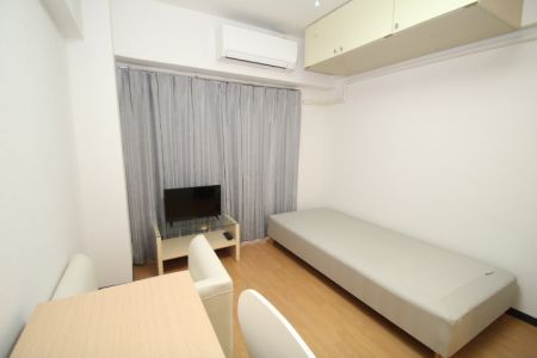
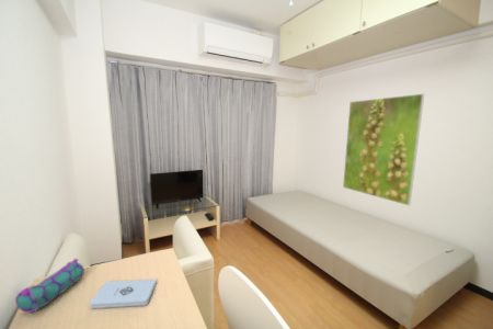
+ notepad (125, 292)
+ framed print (377, 148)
+ pencil case (54, 283)
